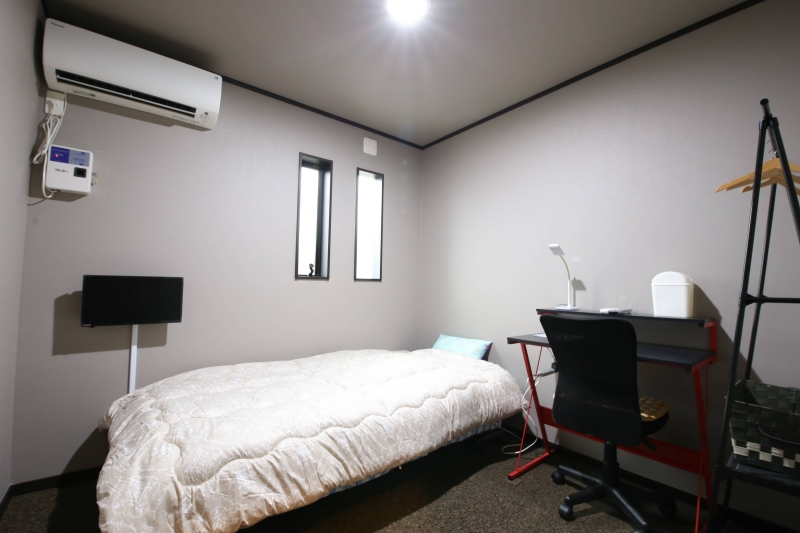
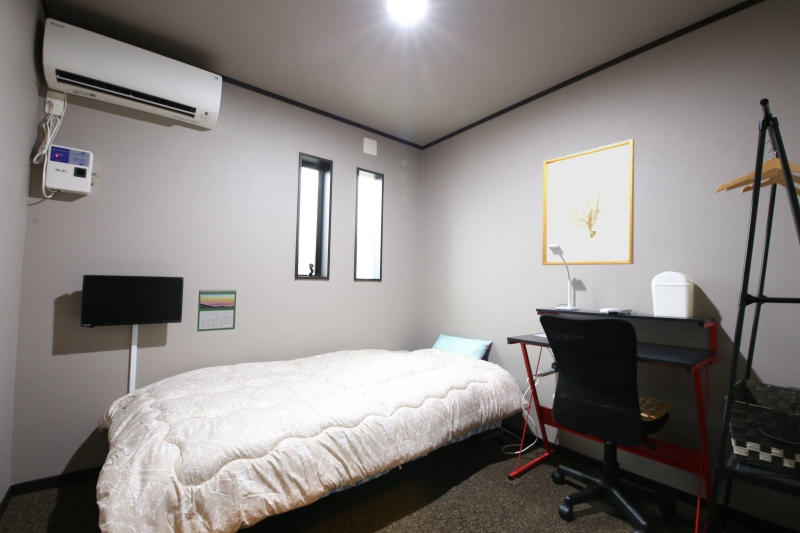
+ wall art (584, 207)
+ calendar (217, 309)
